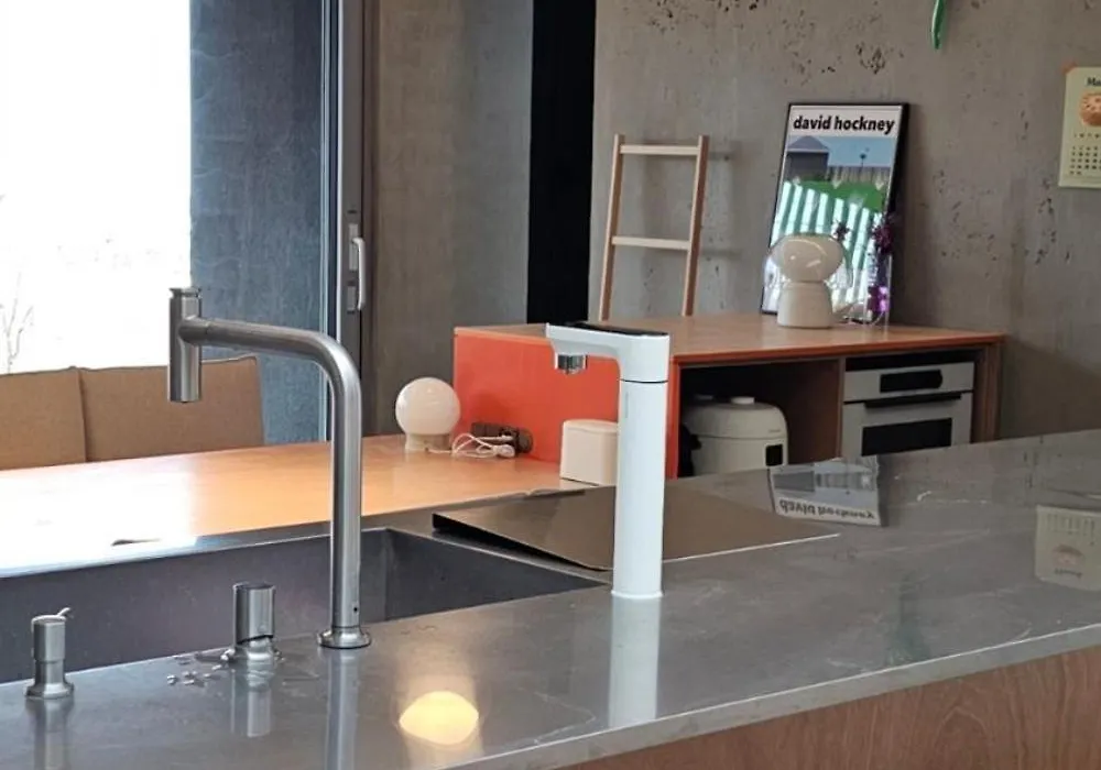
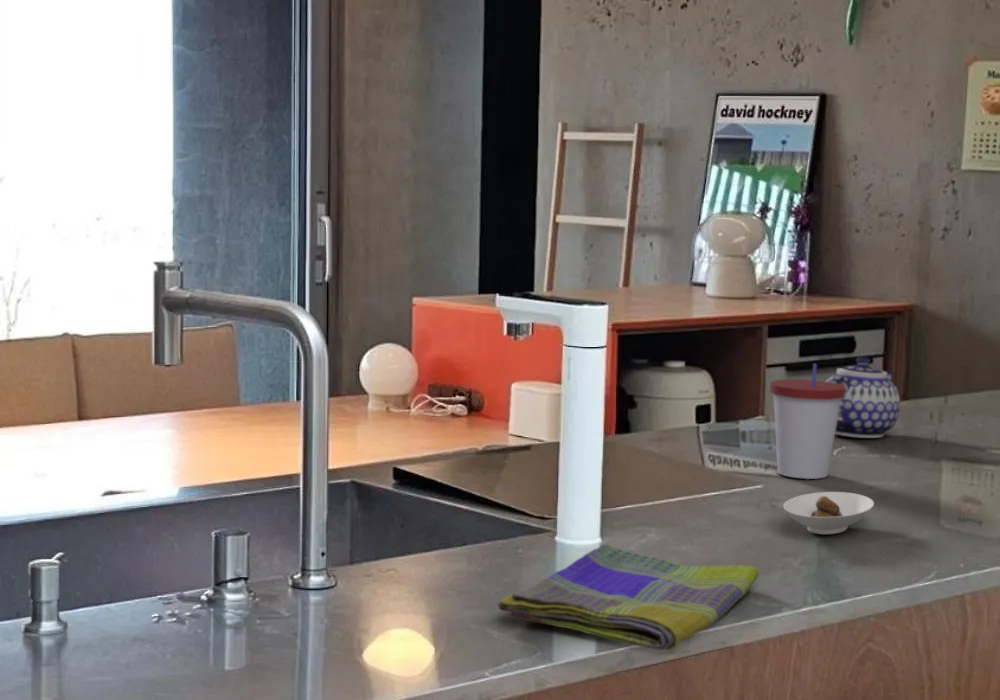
+ cup (805, 418)
+ saucer (828, 513)
+ dish towel (635, 591)
+ teapot (860, 395)
